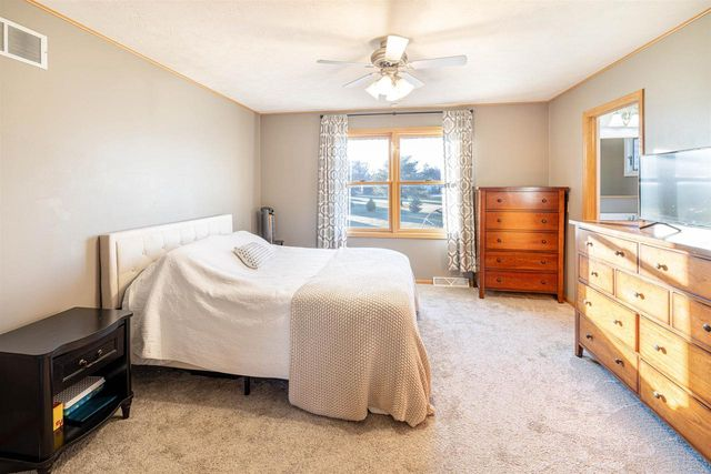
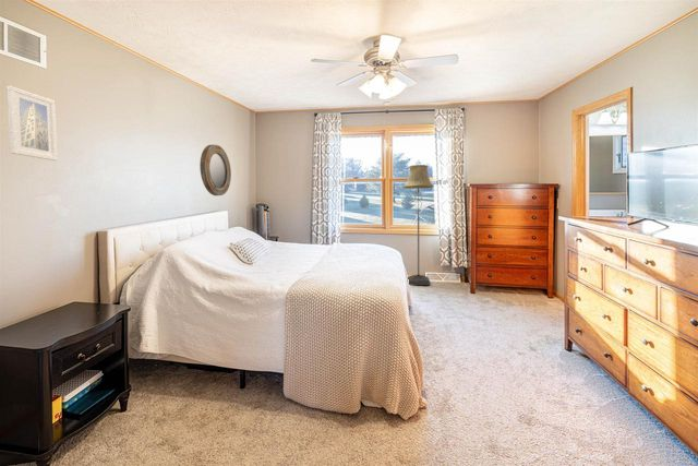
+ floor lamp (418, 225)
+ home mirror (216, 170)
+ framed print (34, 124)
